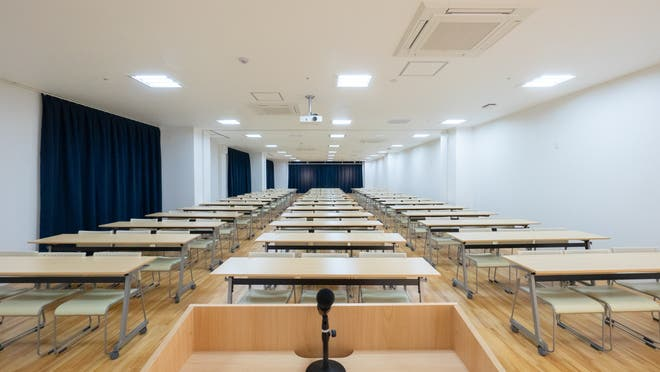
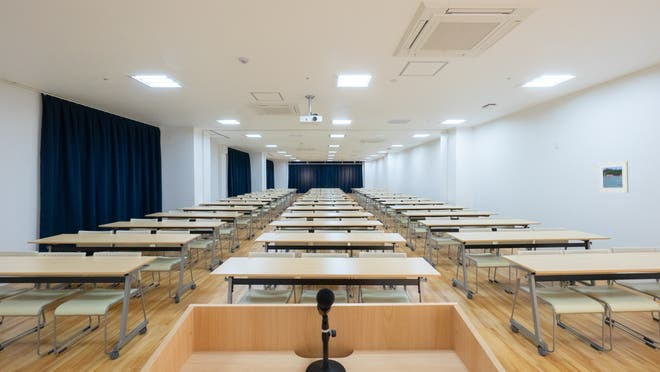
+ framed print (612, 177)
